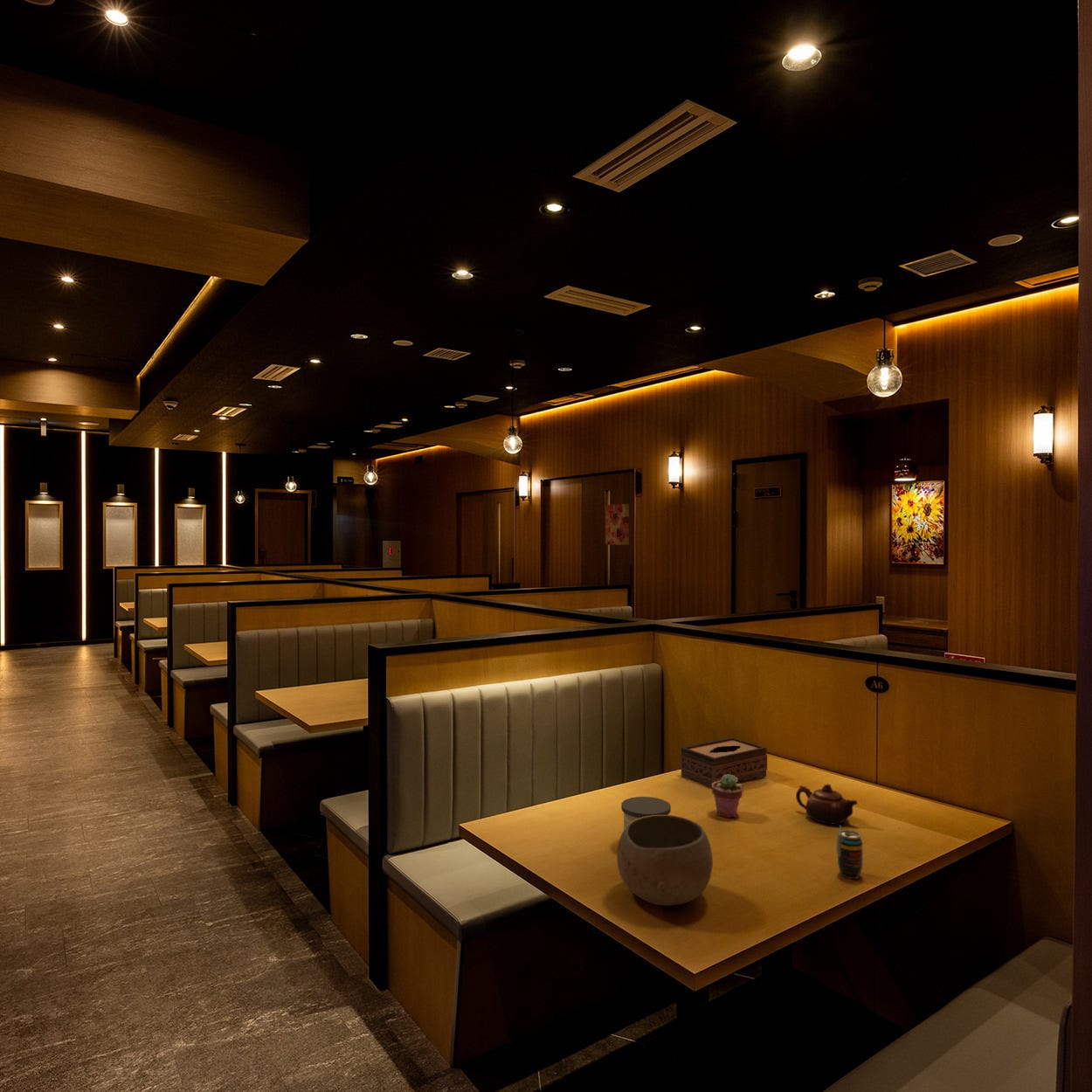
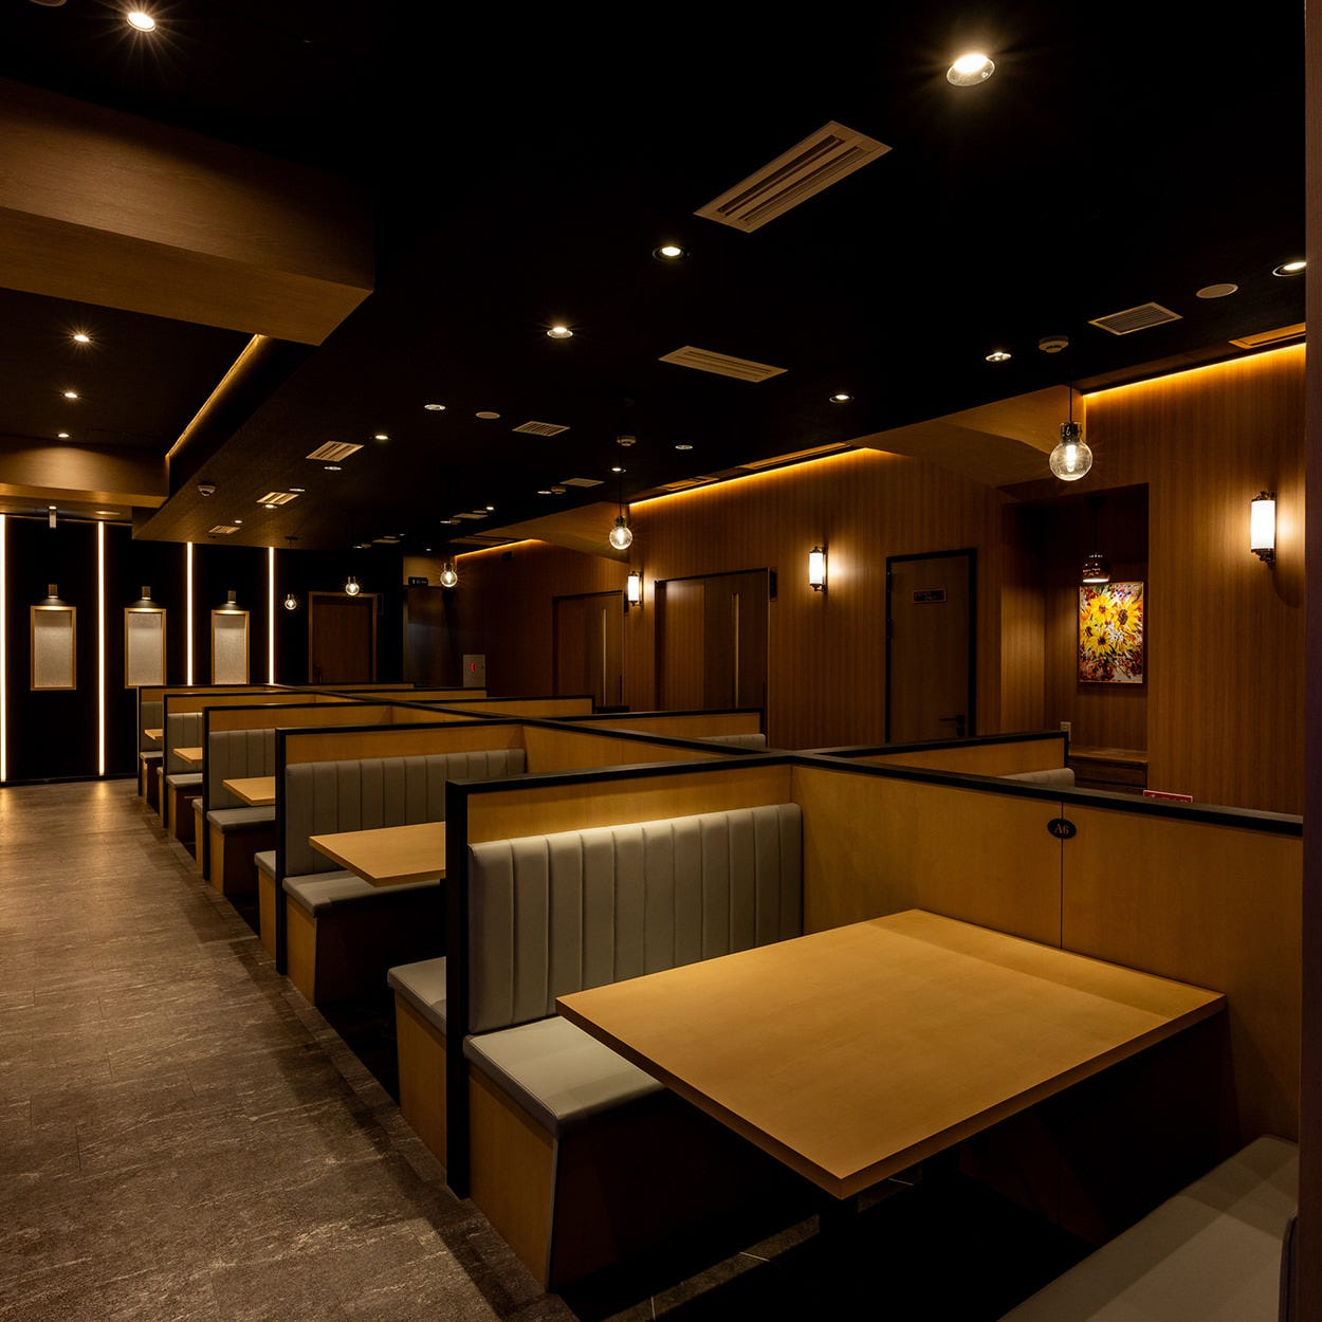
- candle (646, 816)
- potted succulent (727, 794)
- teapot (826, 800)
- tissue box (723, 762)
- bowl (664, 861)
- wall art (617, 524)
- beverage can (849, 850)
